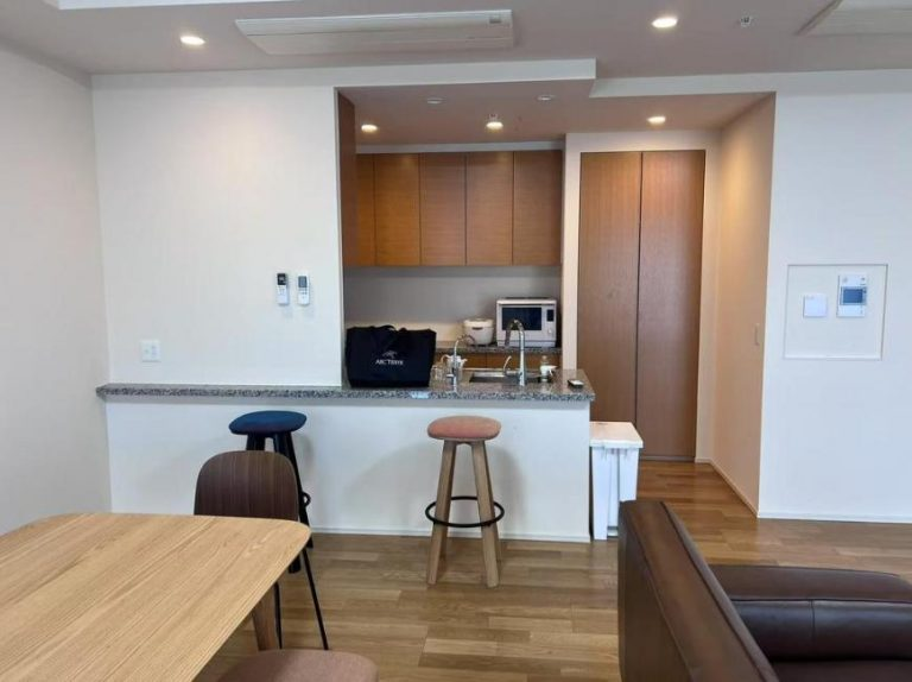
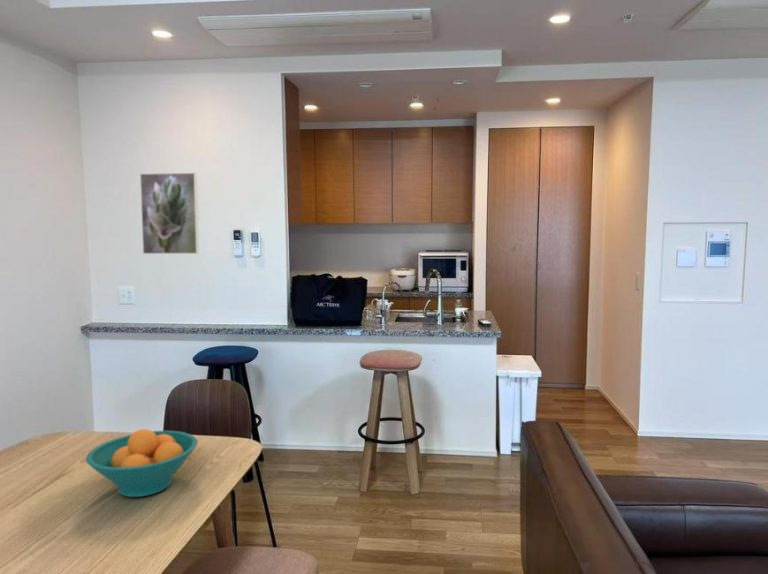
+ fruit bowl (144, 458)
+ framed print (169, 213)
